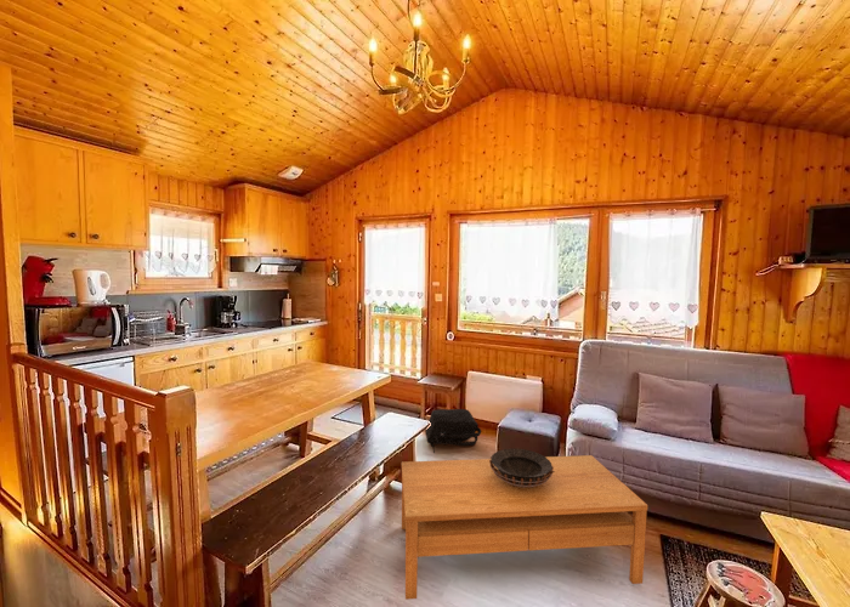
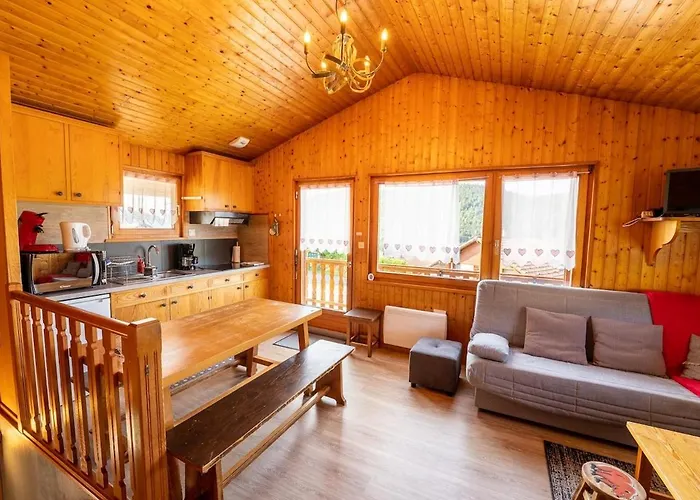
- coffee table (511, 517)
- backpack (453, 427)
- decorative bowl (521, 470)
